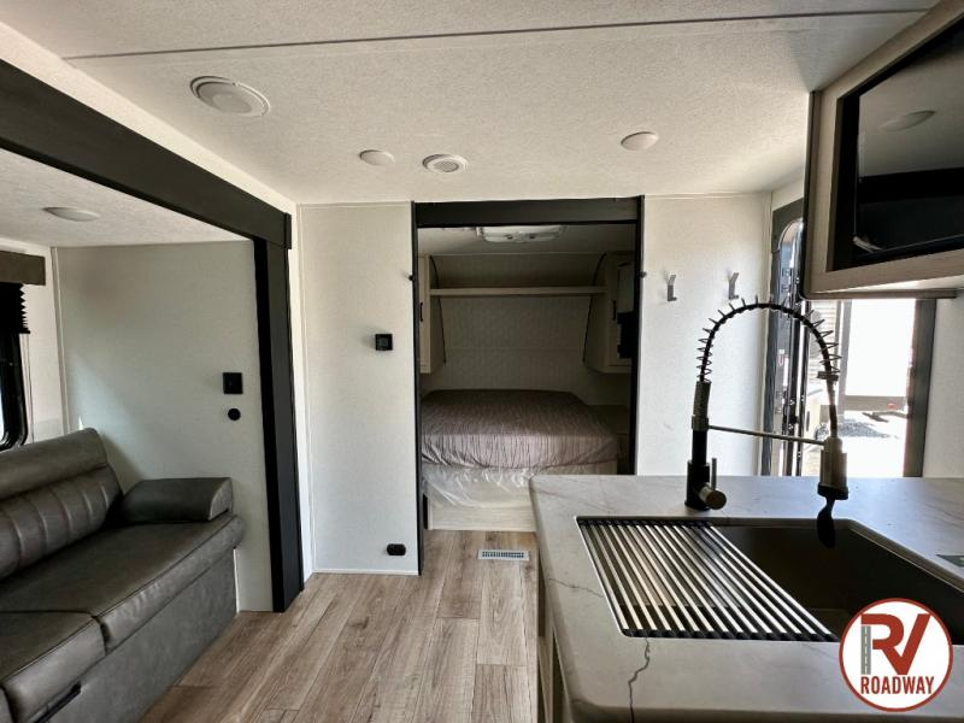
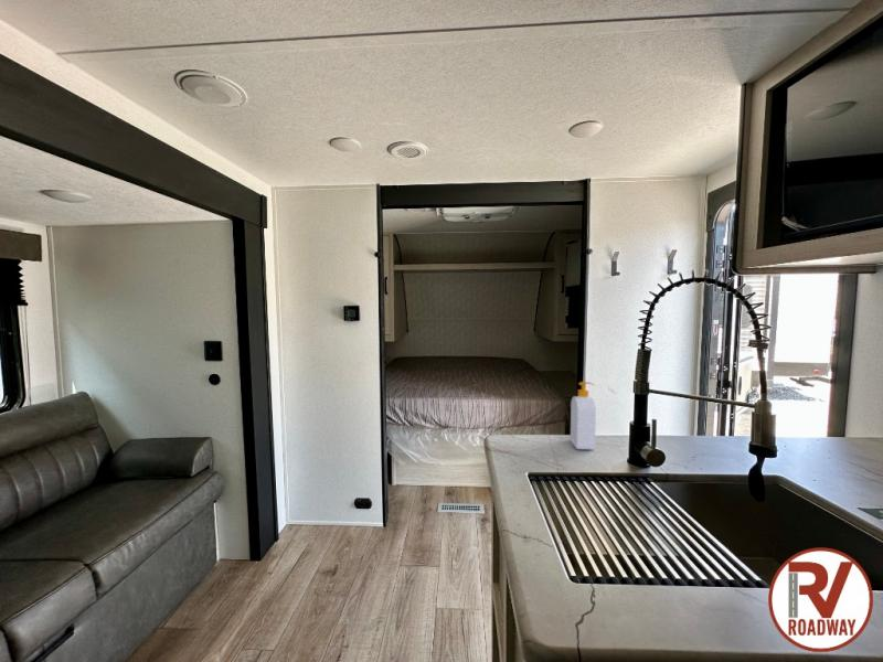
+ soap bottle (584, 414)
